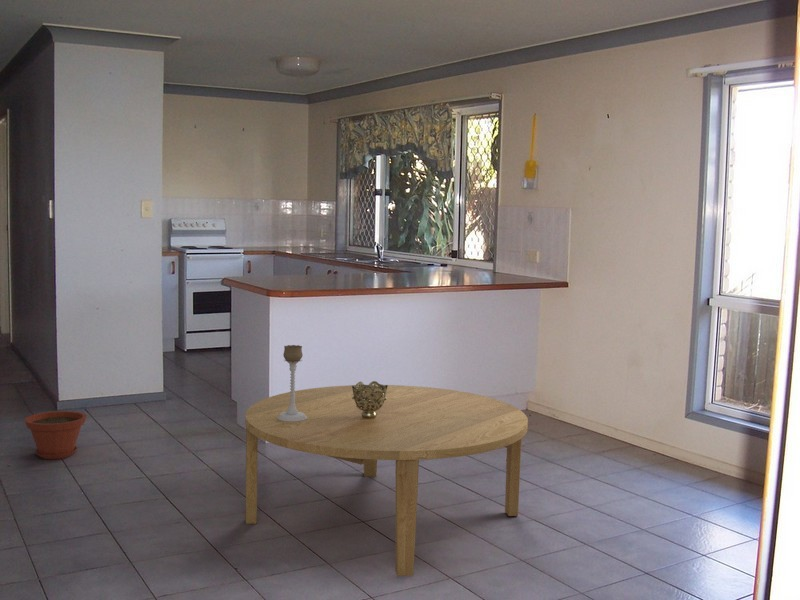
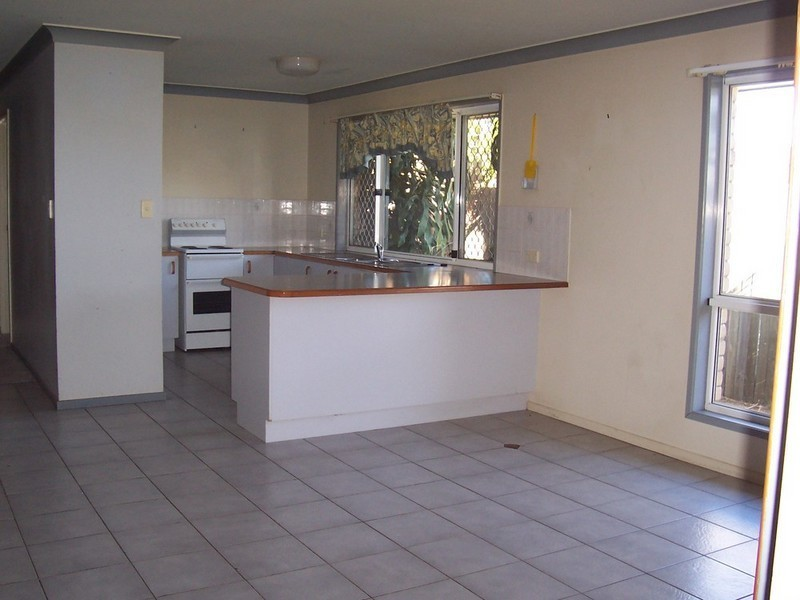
- candle holder (292, 381)
- decorative bowl (369, 400)
- dining table (385, 459)
- plant pot (56, 436)
